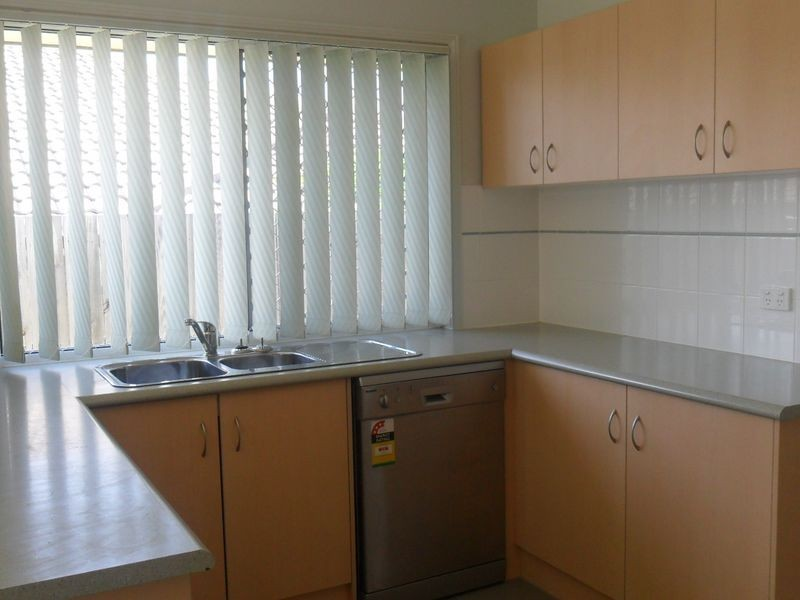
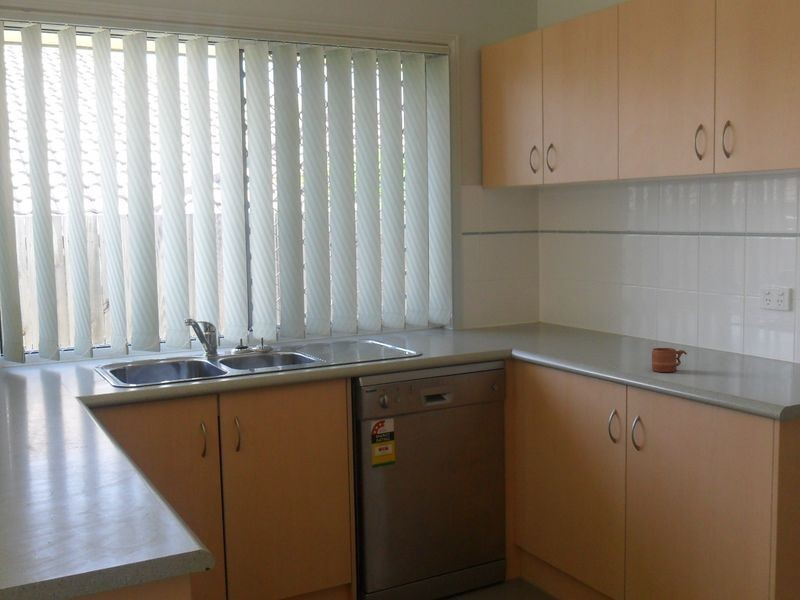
+ mug (670, 359)
